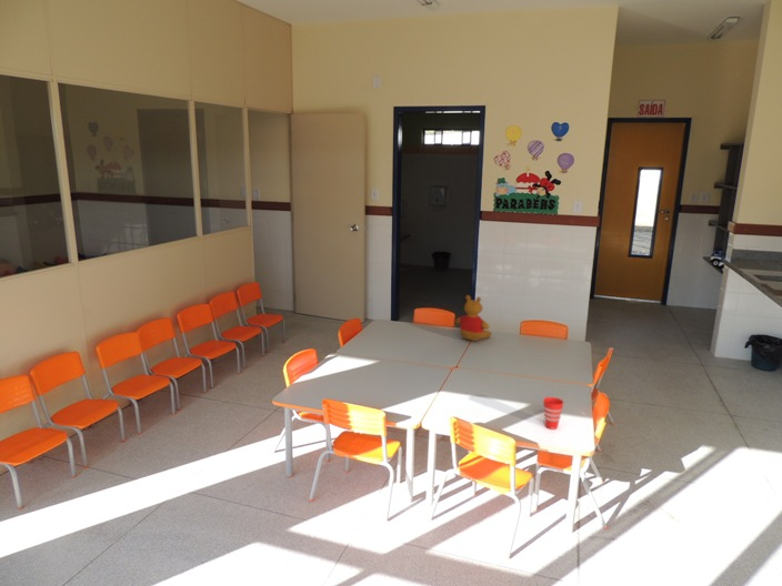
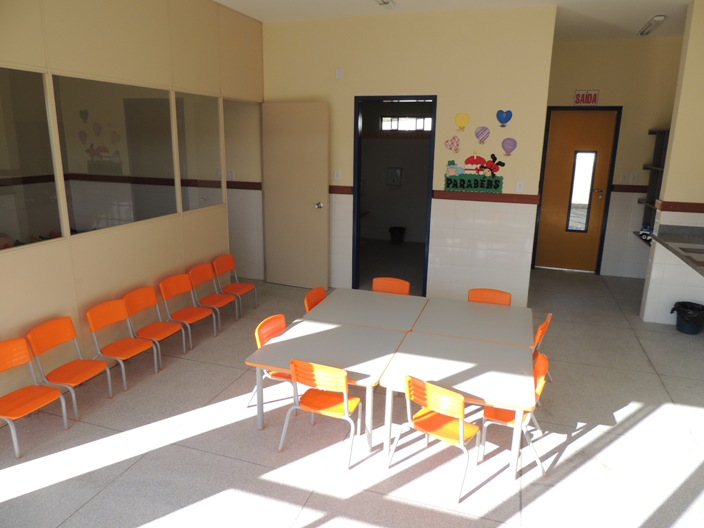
- cup (552, 413)
- teddy bear (475, 316)
